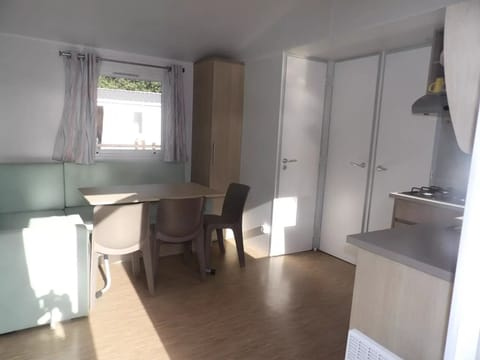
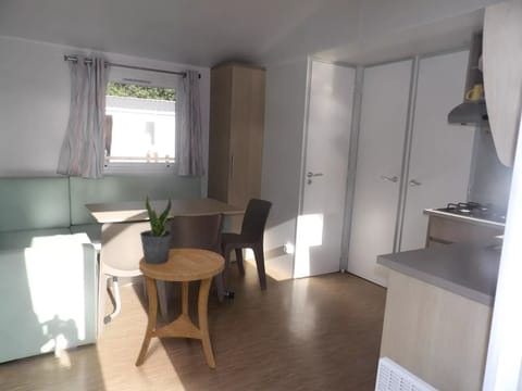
+ potted plant (156, 226)
+ side table (183, 307)
